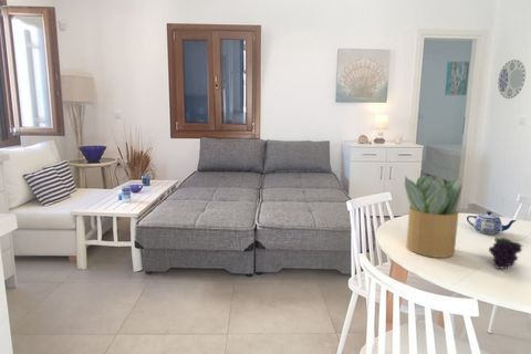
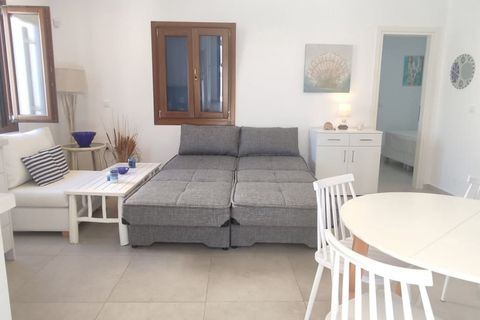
- teapot (490, 221)
- potted plant (429, 212)
- fruit (507, 251)
